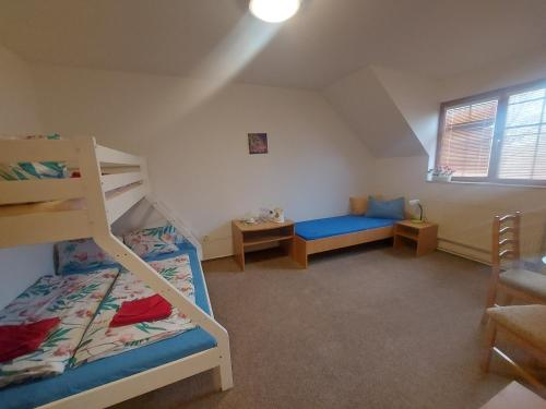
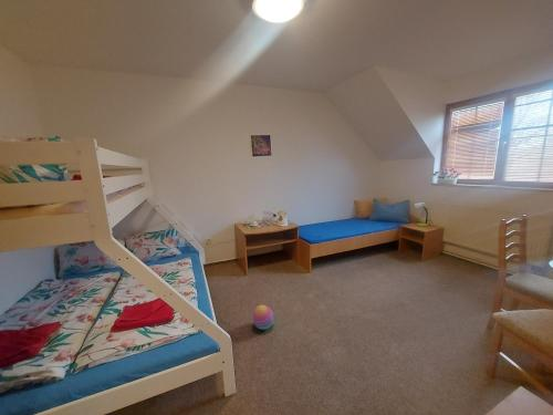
+ stacking toy (262, 315)
